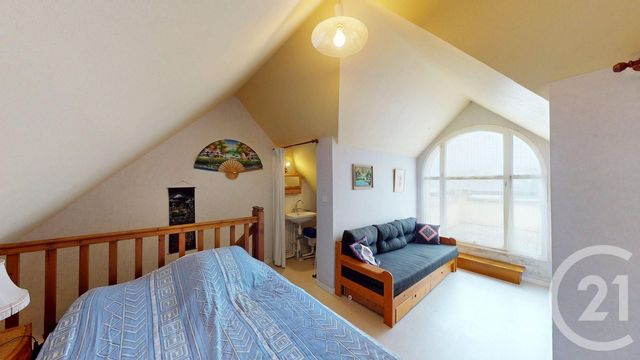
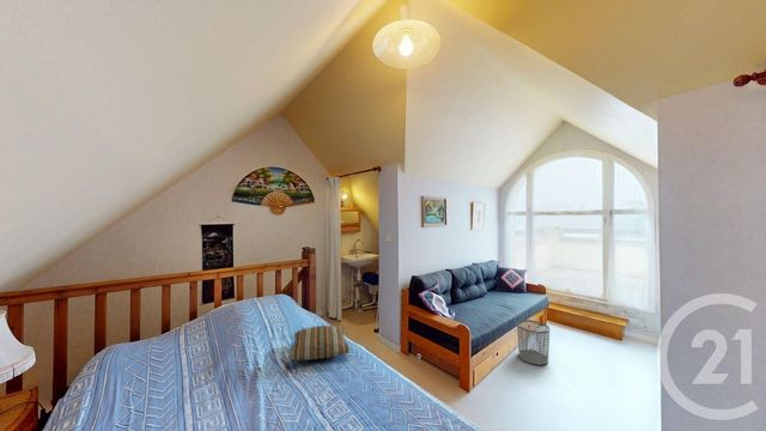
+ waste bin (533, 341)
+ pillow (320, 341)
